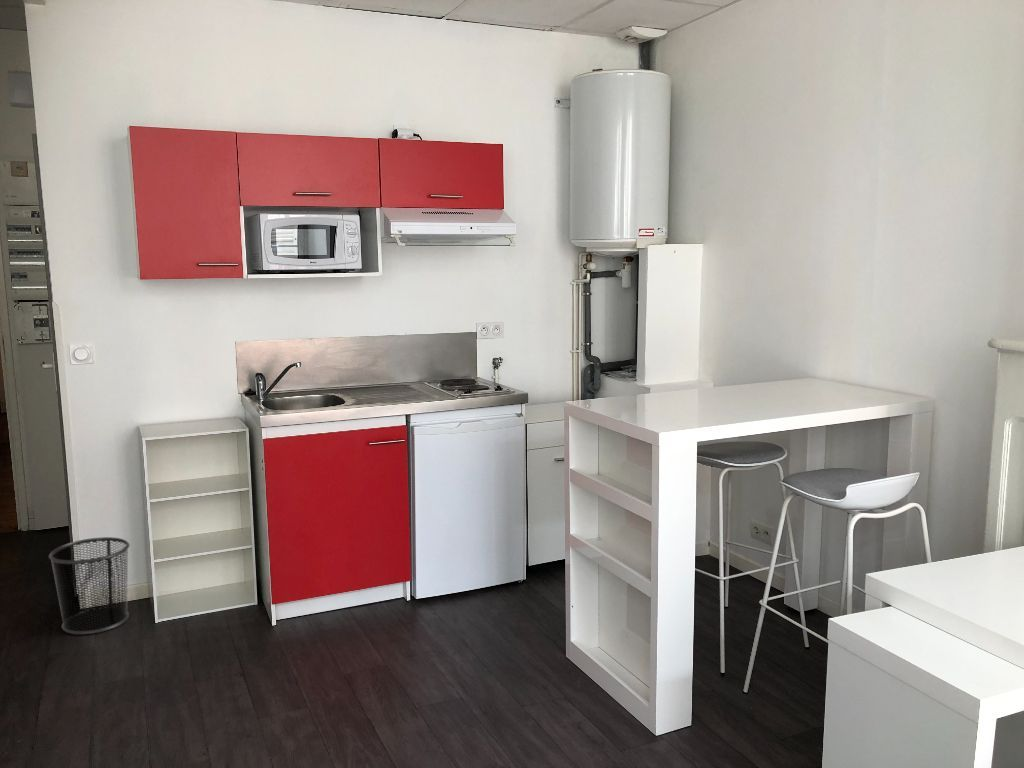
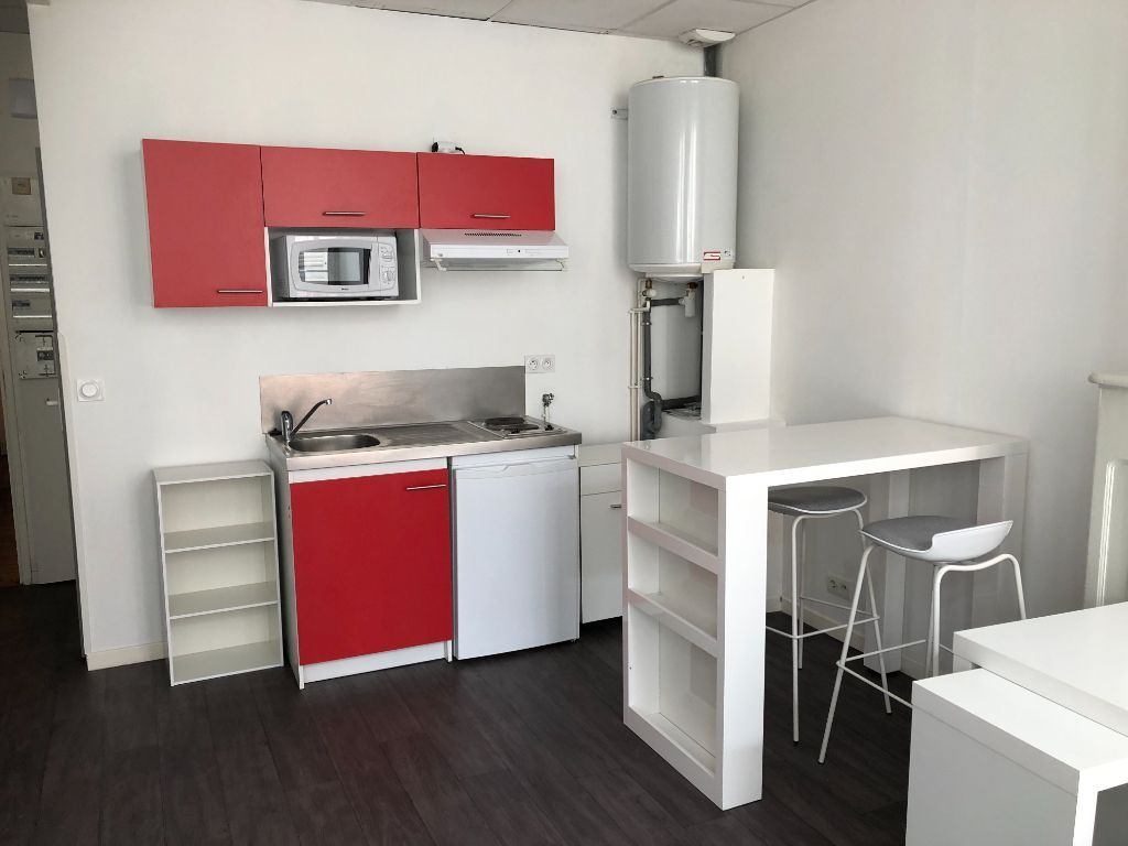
- waste bin (93, 585)
